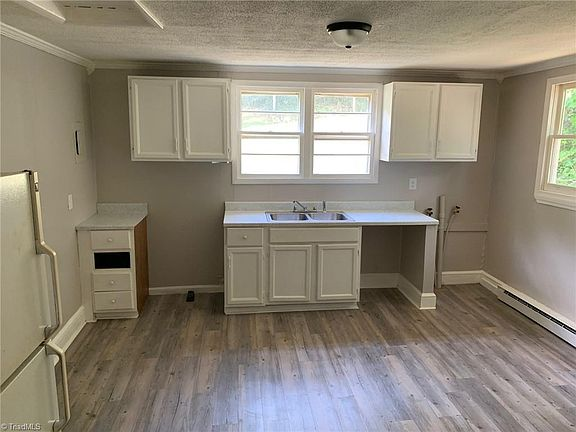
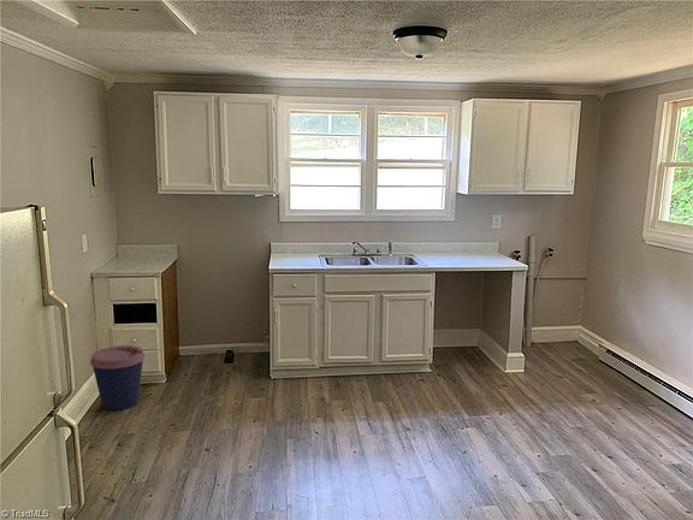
+ coffee cup (118, 378)
